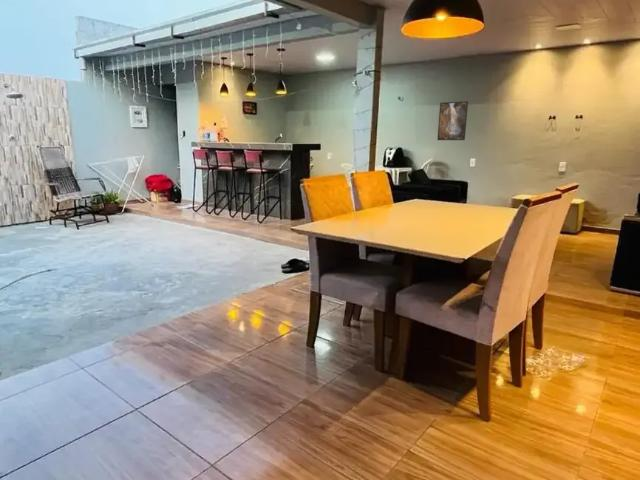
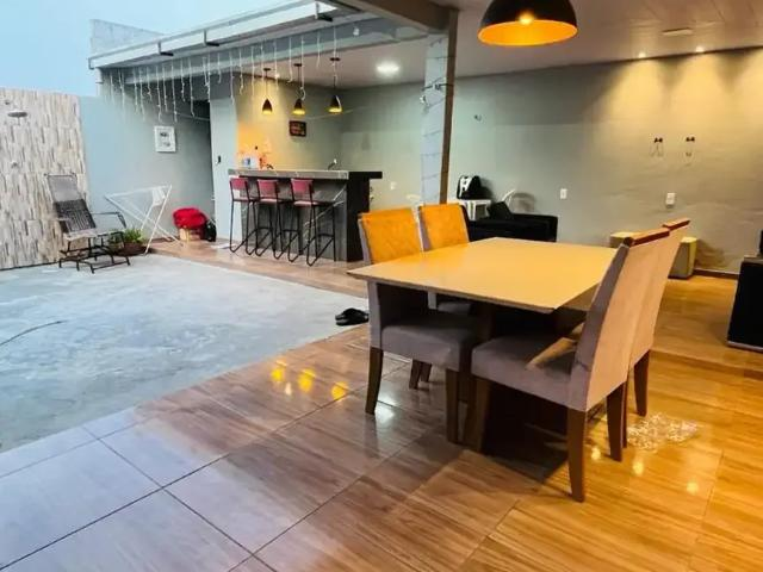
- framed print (452, 121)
